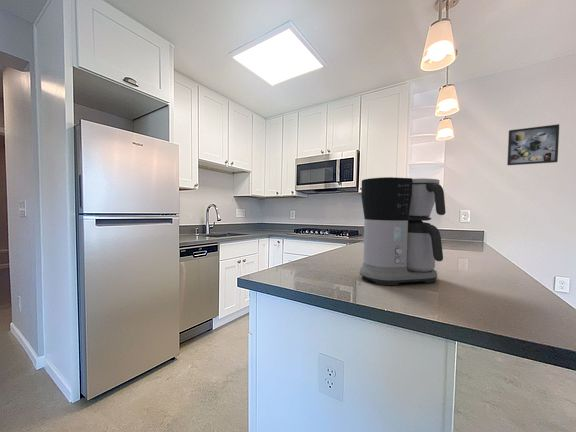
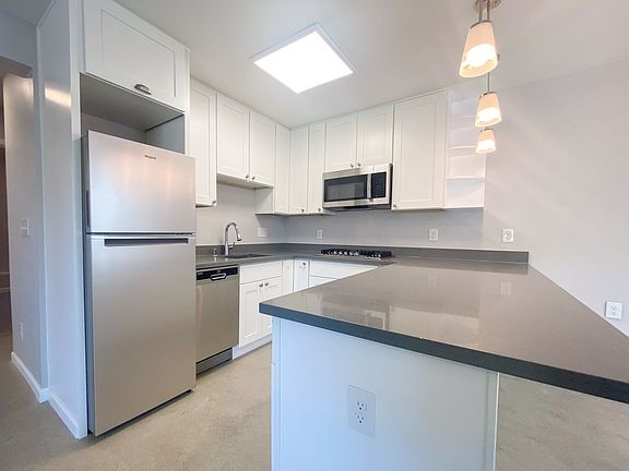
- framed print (532, 145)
- coffee maker (403, 229)
